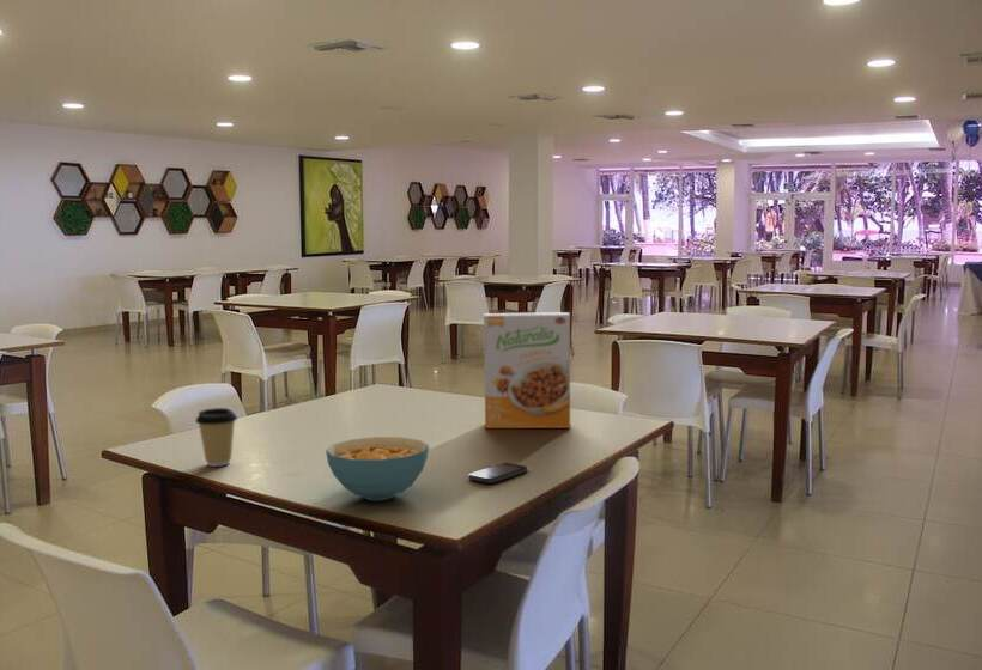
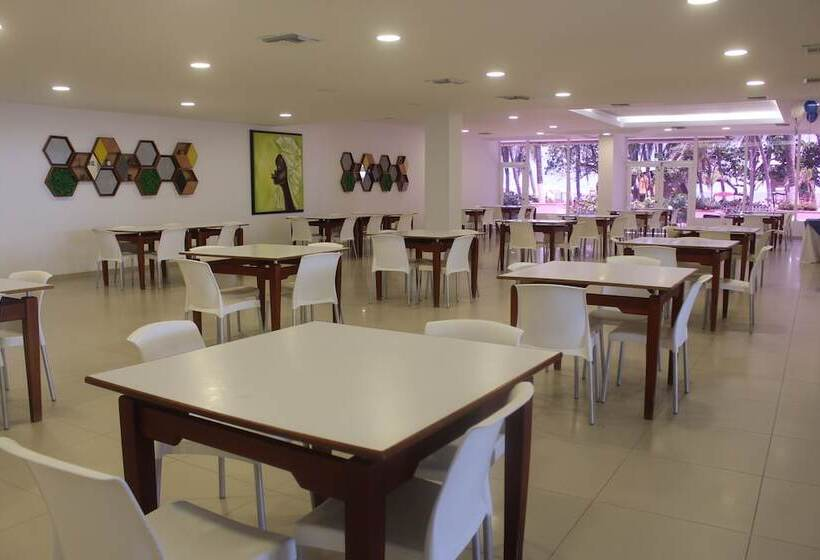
- smartphone (498, 473)
- cereal box (527, 370)
- cereal bowl (377, 471)
- coffee cup (217, 437)
